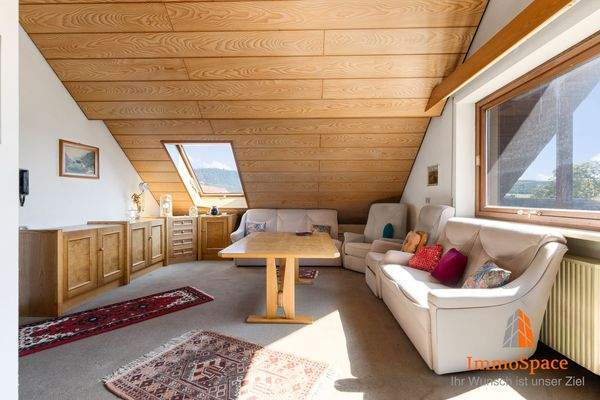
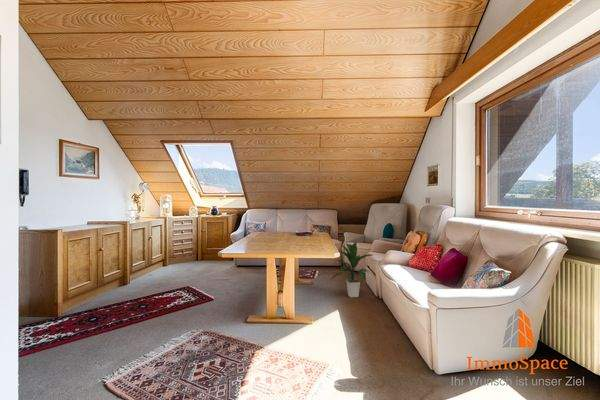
+ indoor plant (351, 267)
